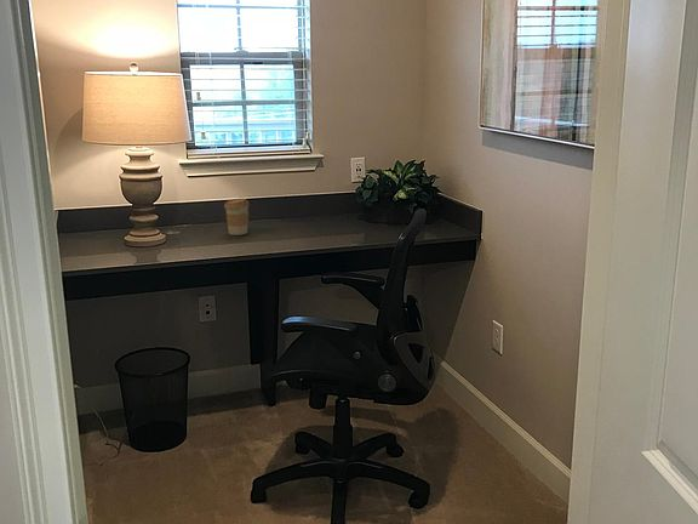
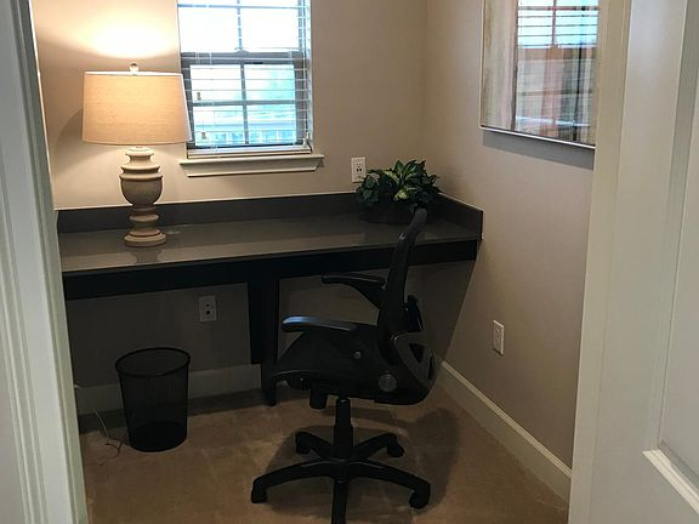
- coffee cup (236, 216)
